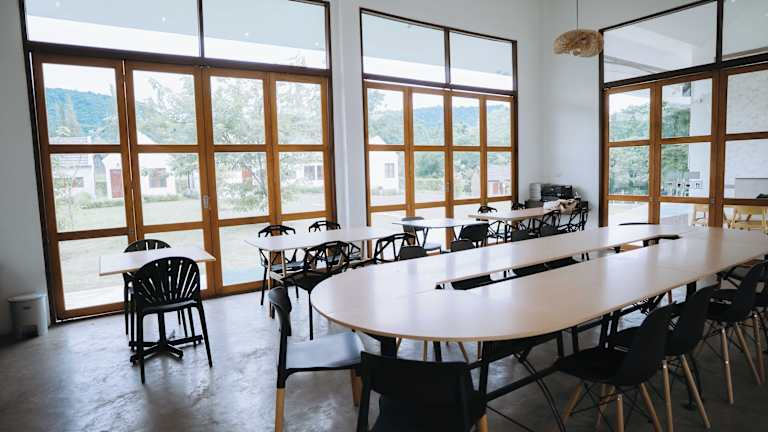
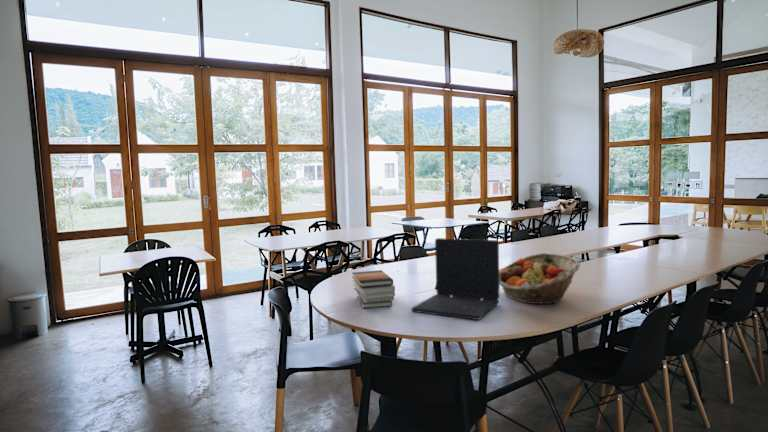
+ laptop (455, 275)
+ fruit basket (536, 277)
+ book stack (373, 288)
